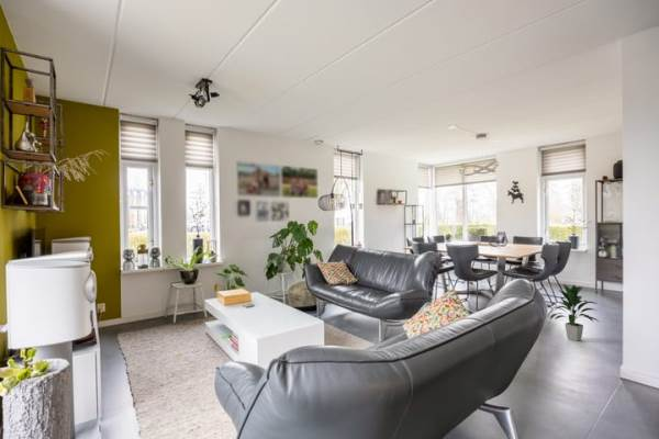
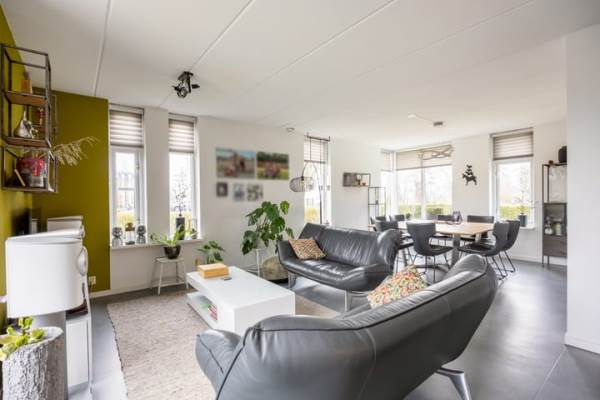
- indoor plant (572, 309)
